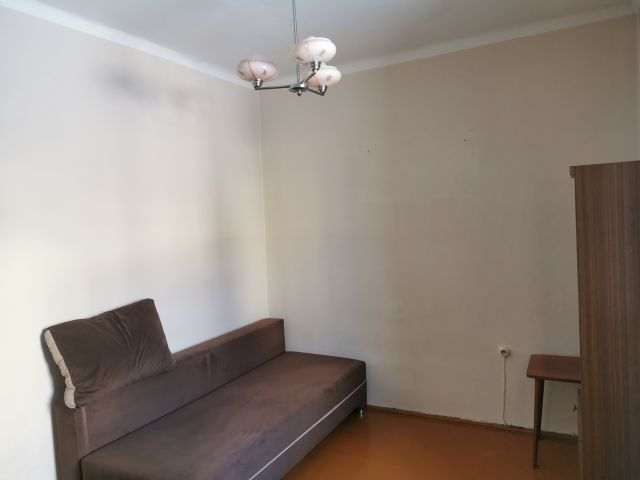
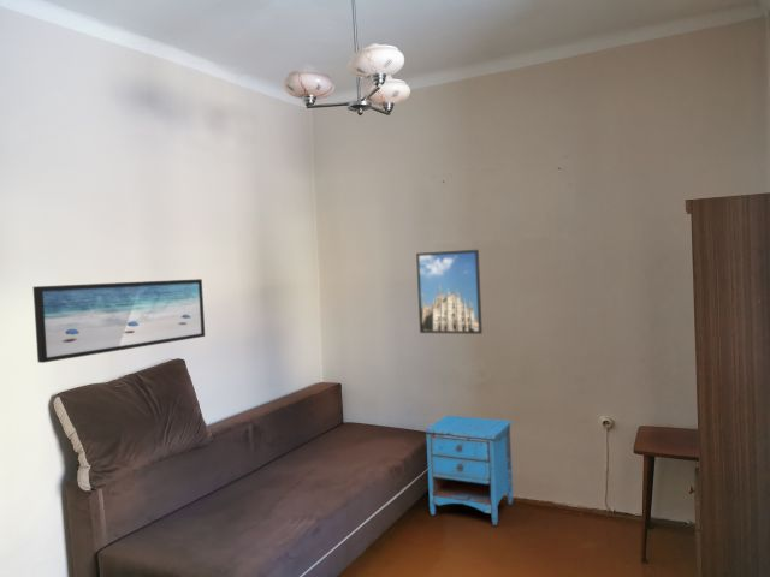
+ wall art (130, 315)
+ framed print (448, 292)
+ nightstand (470, 466)
